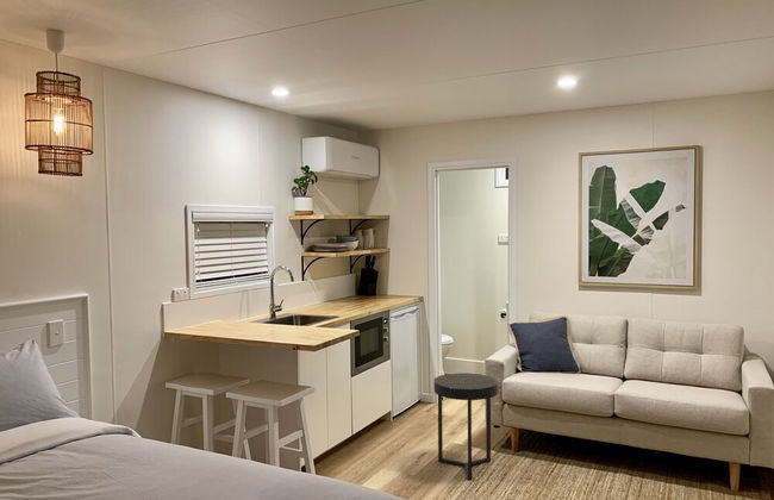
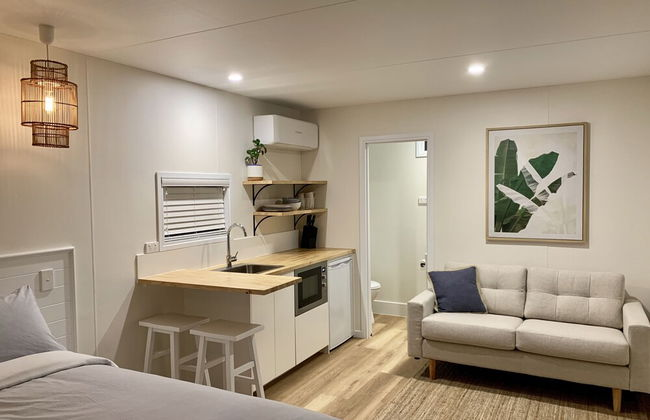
- side table (468, 424)
